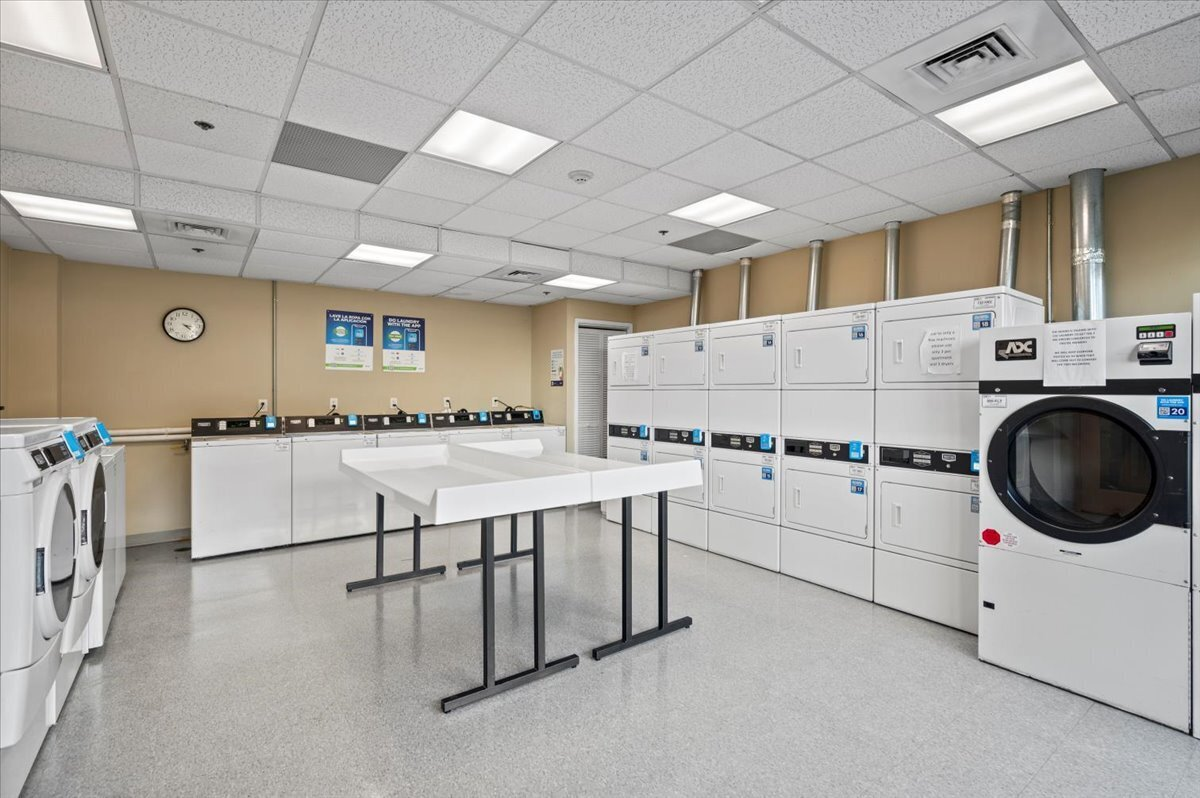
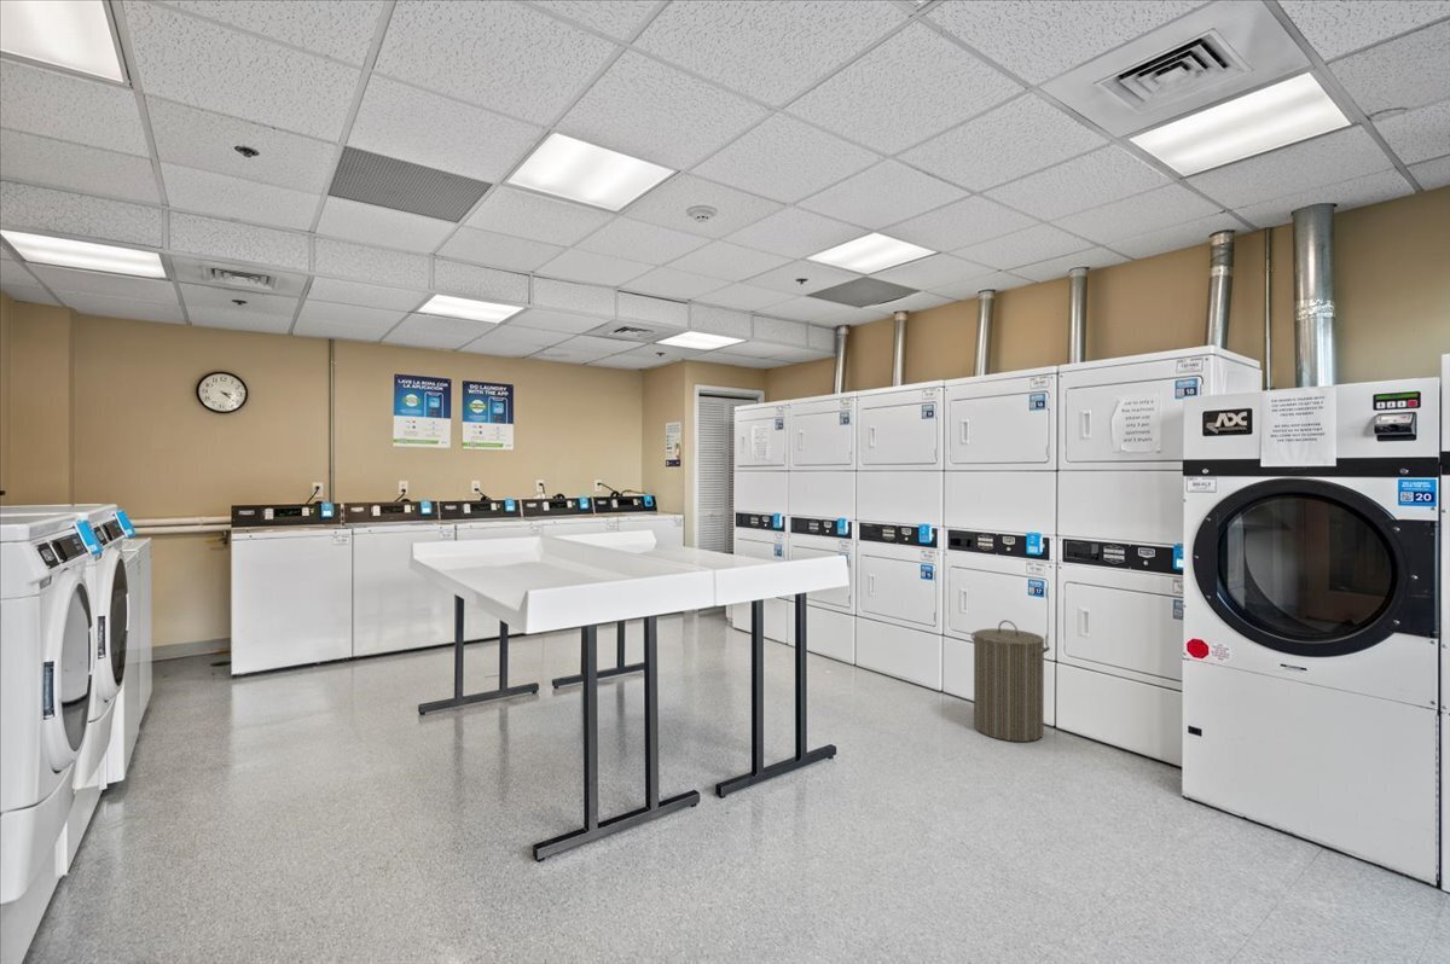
+ laundry hamper (1008, 674)
